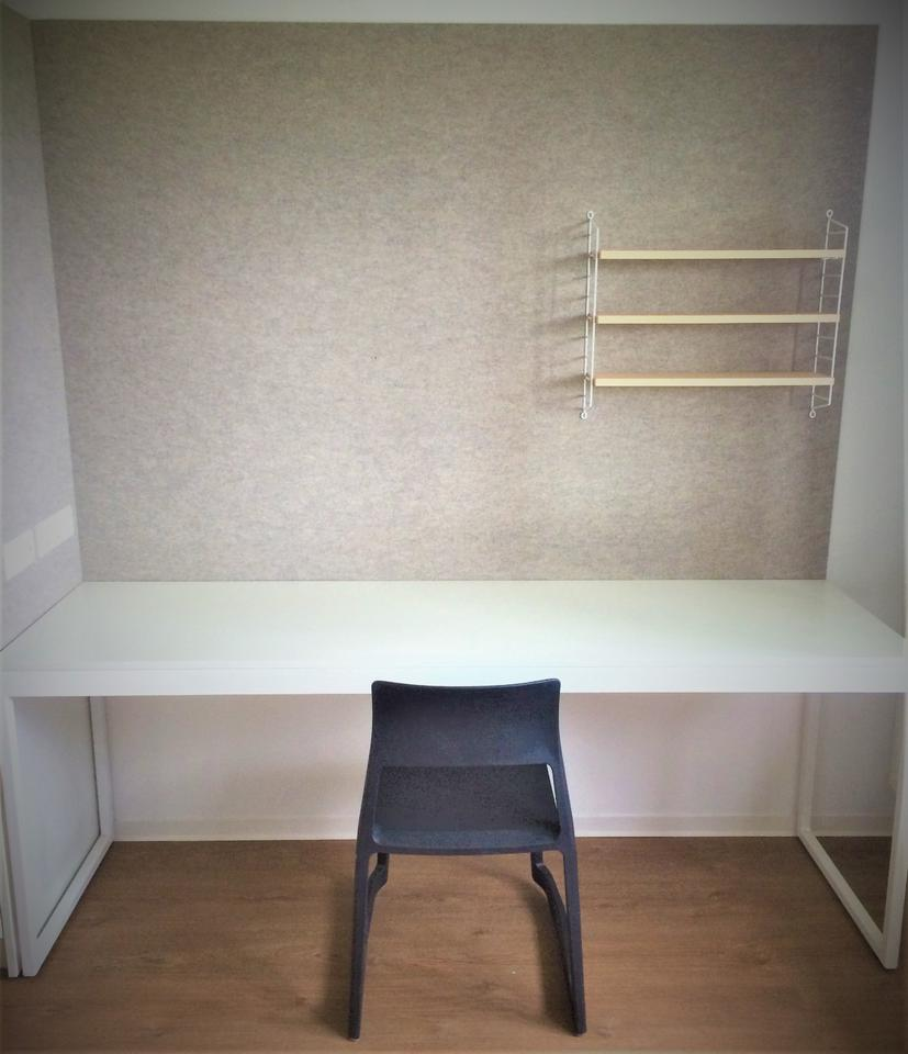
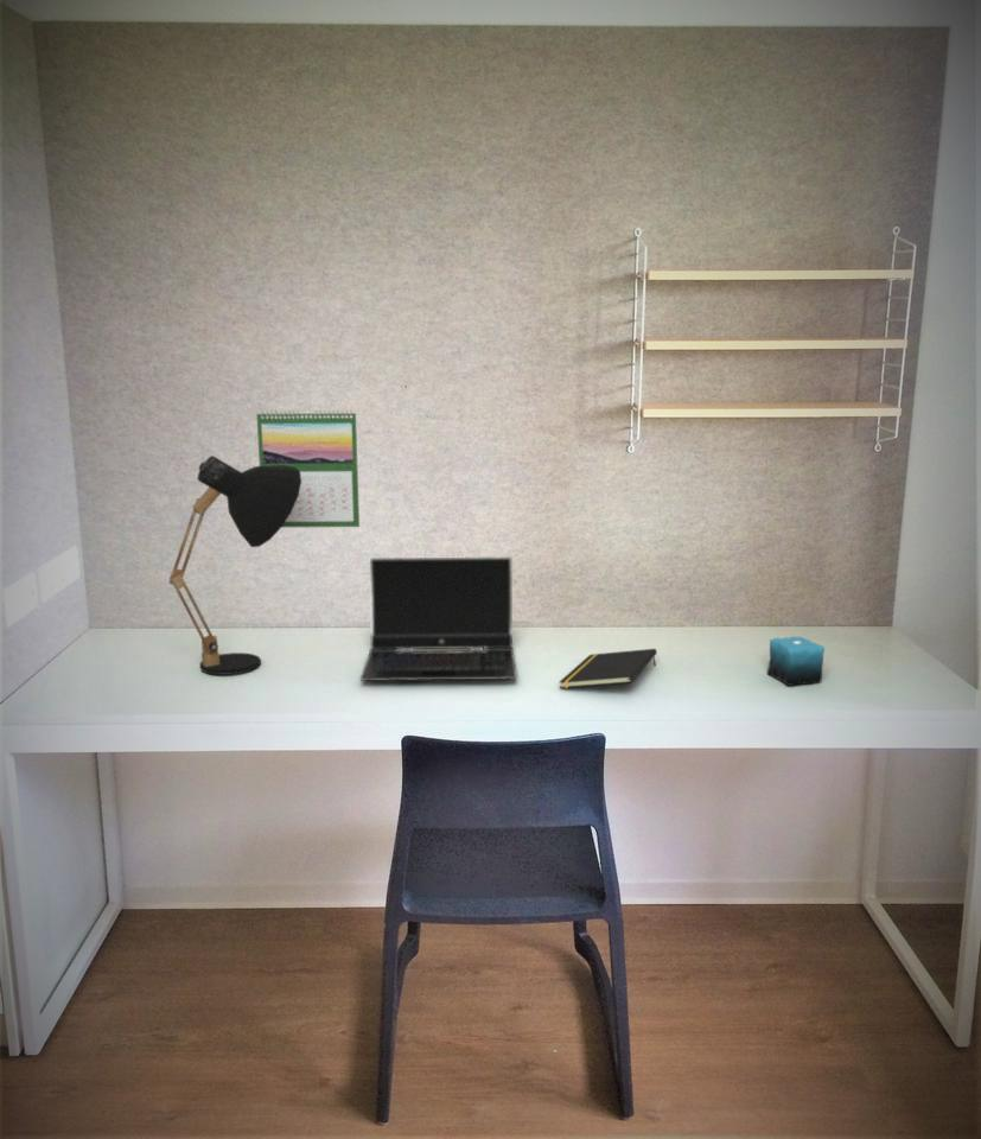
+ desk lamp (250, 546)
+ laptop computer (439, 617)
+ notepad (609, 667)
+ candle (795, 653)
+ calendar (308, 467)
